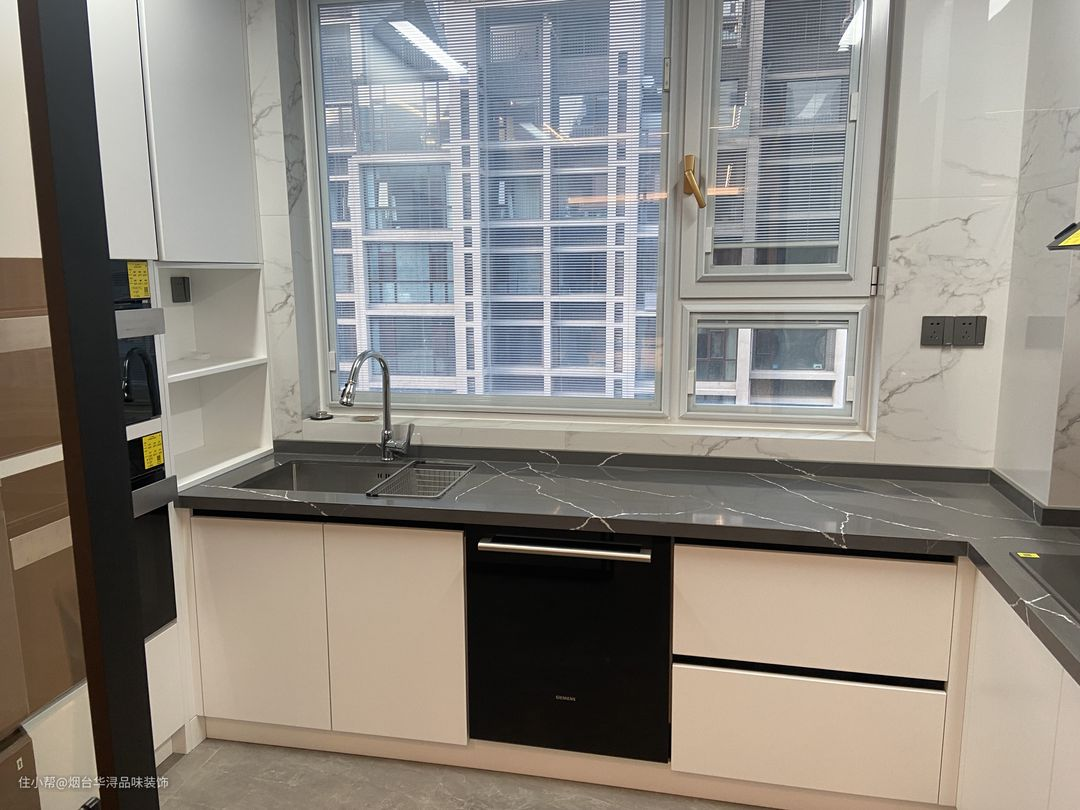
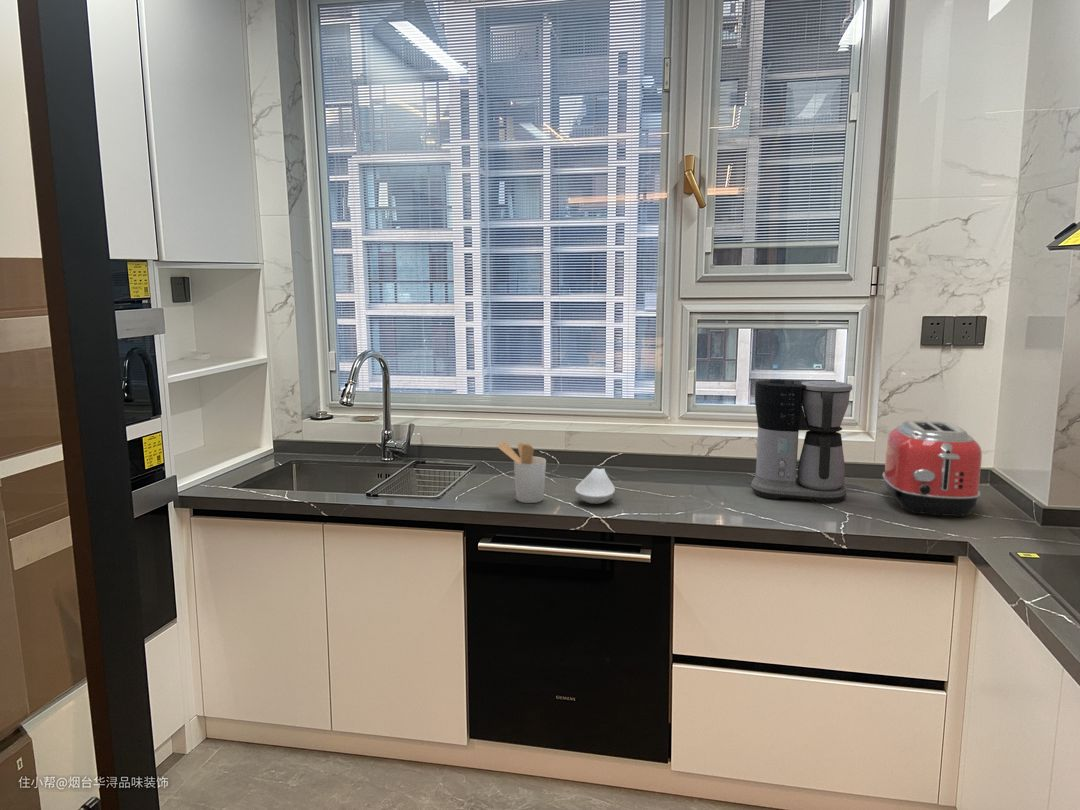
+ spoon rest (596, 484)
+ utensil holder (521, 470)
+ toaster (931, 466)
+ coffee maker (797, 439)
